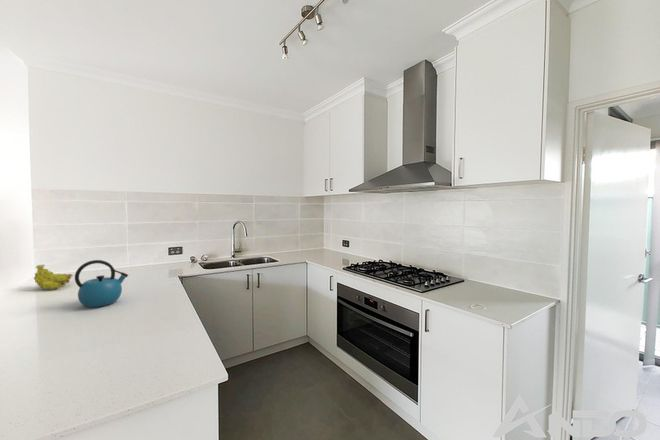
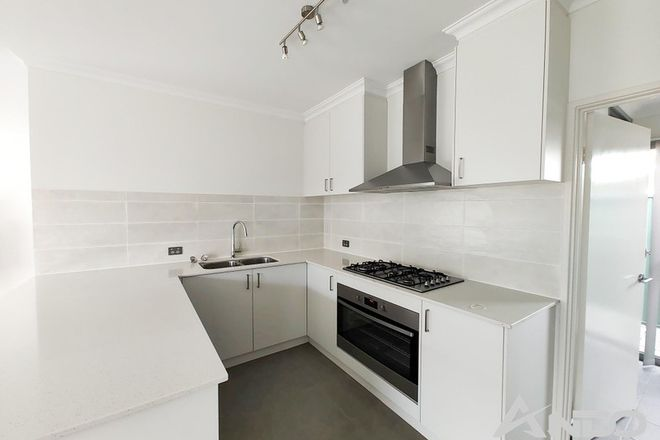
- fruit (54, 275)
- kettle (103, 281)
